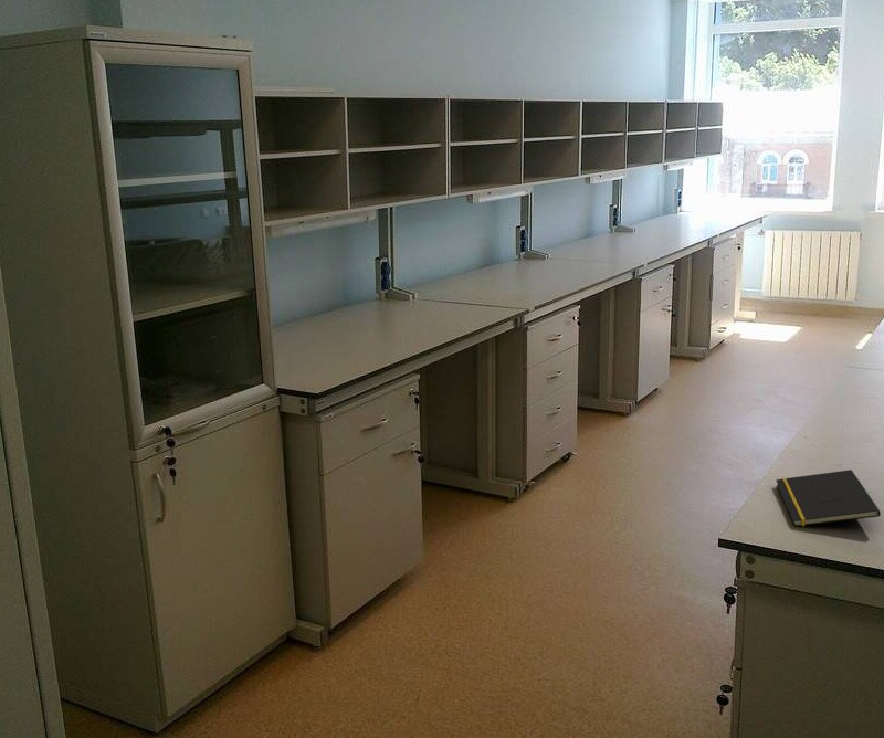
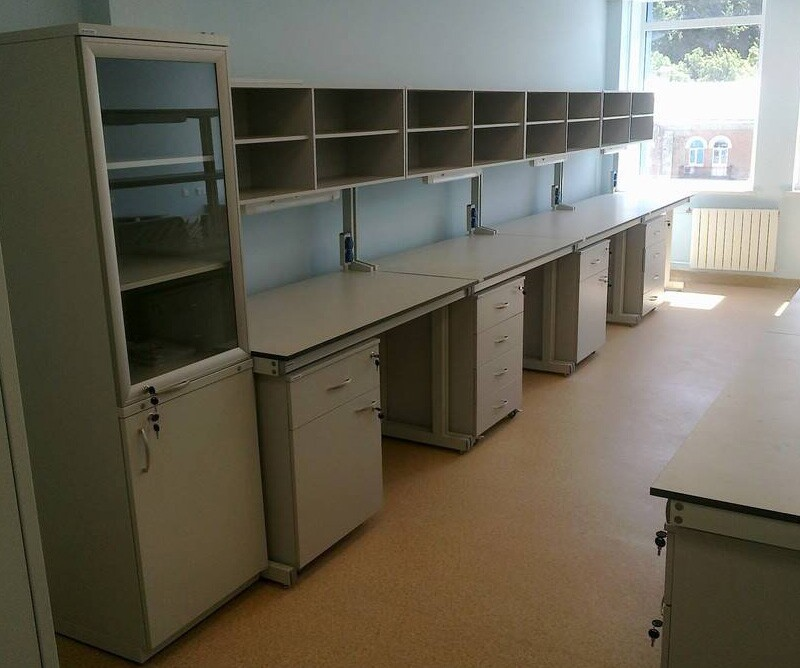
- notepad (824, 496)
